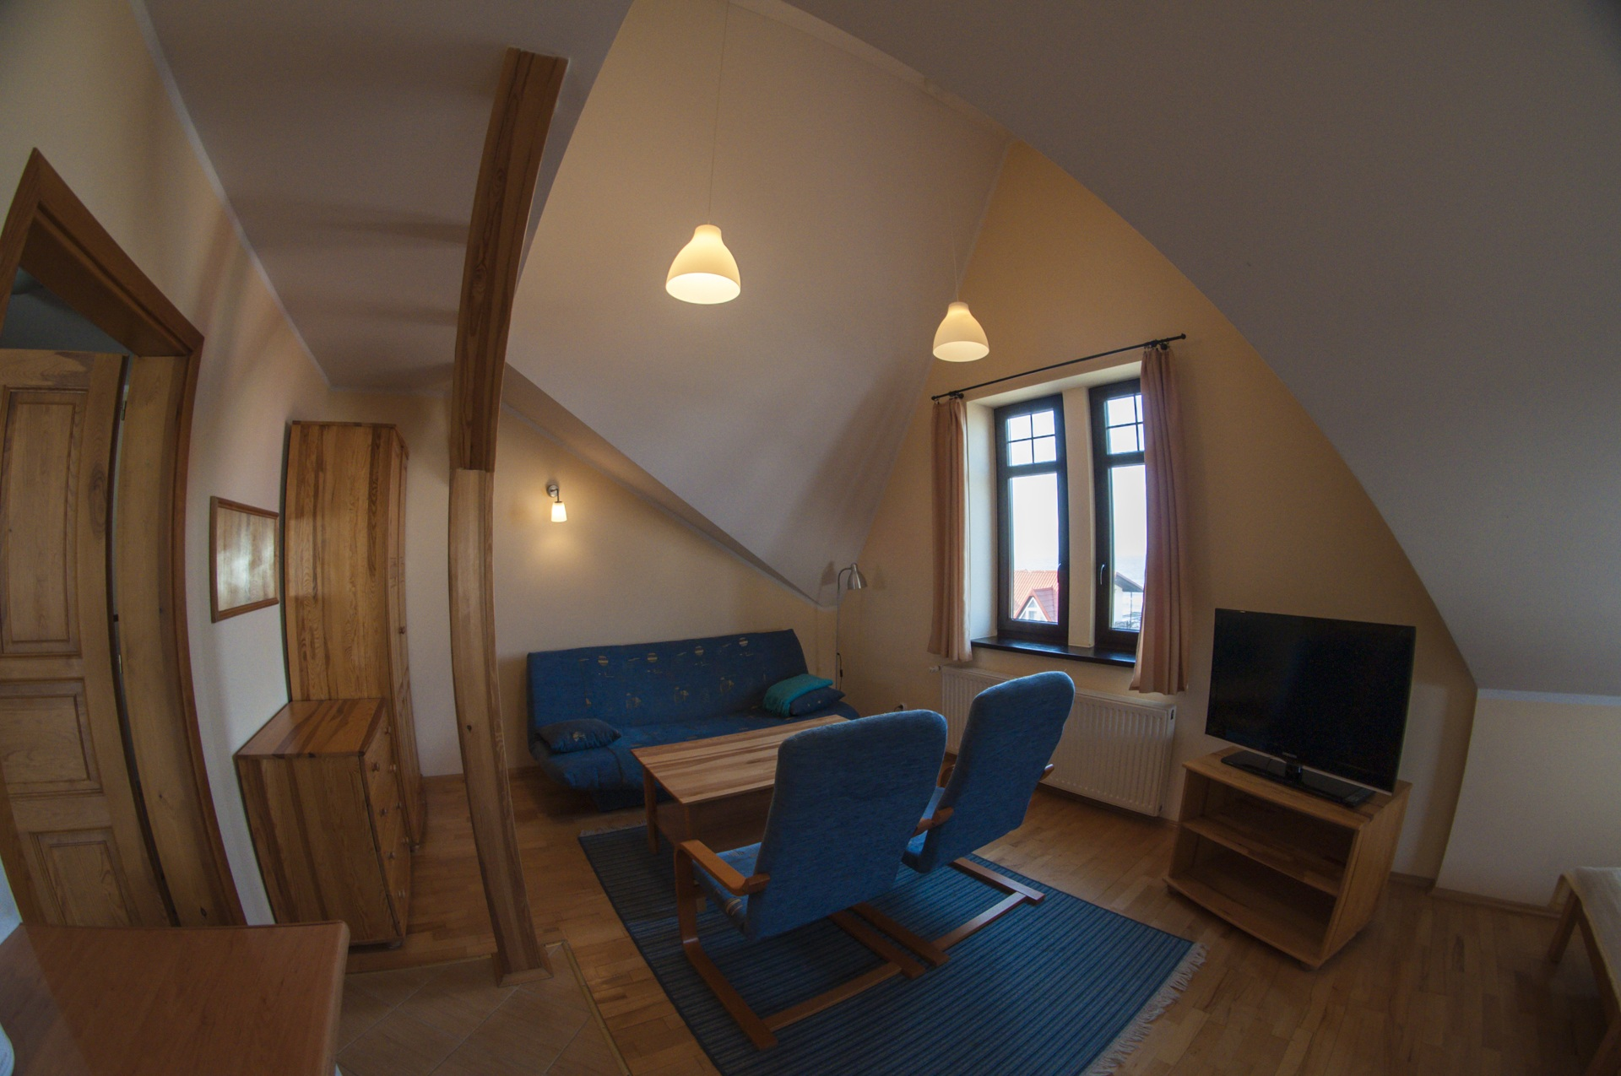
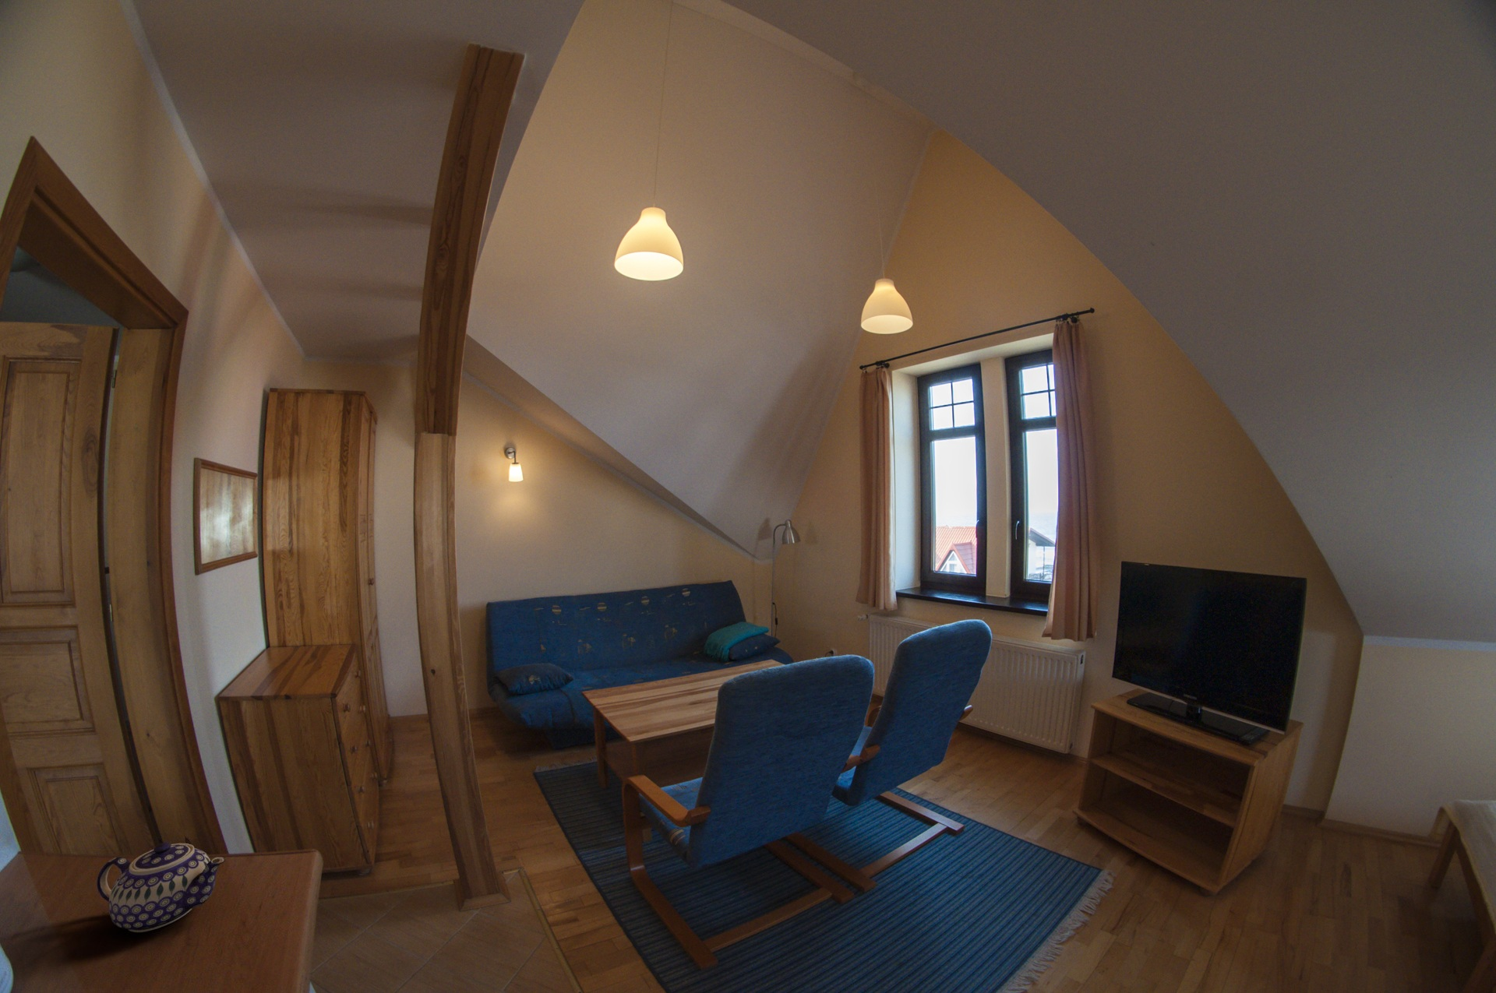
+ teapot (162, 879)
